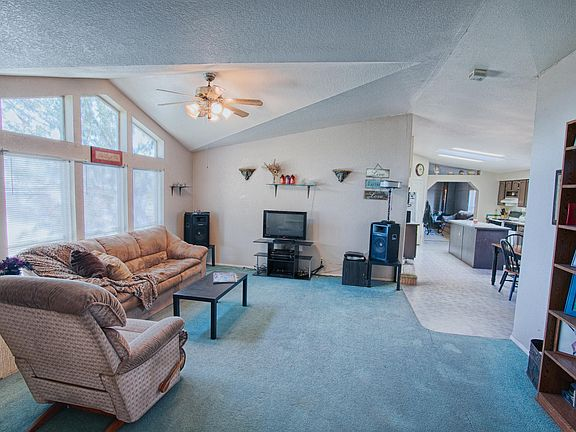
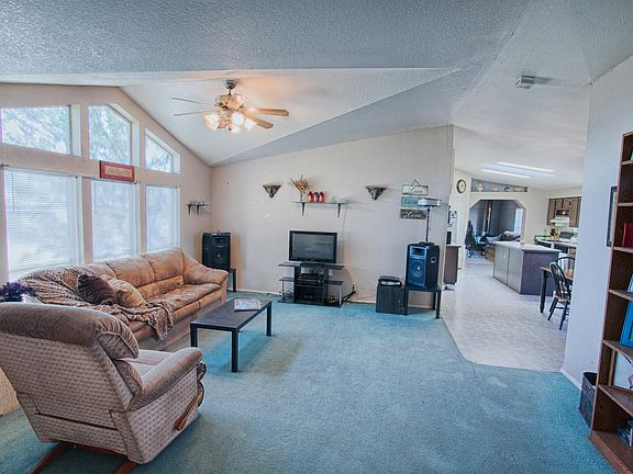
- basket (408, 274)
